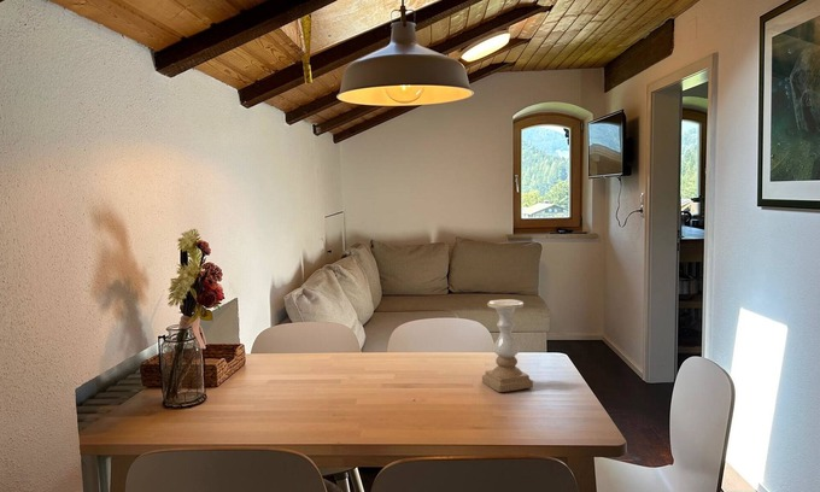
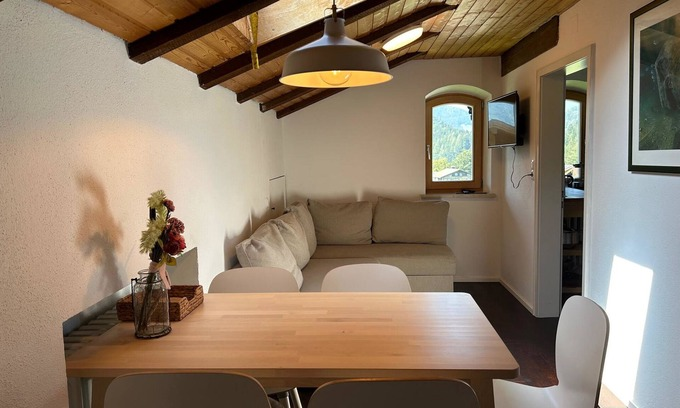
- candle holder (505, 342)
